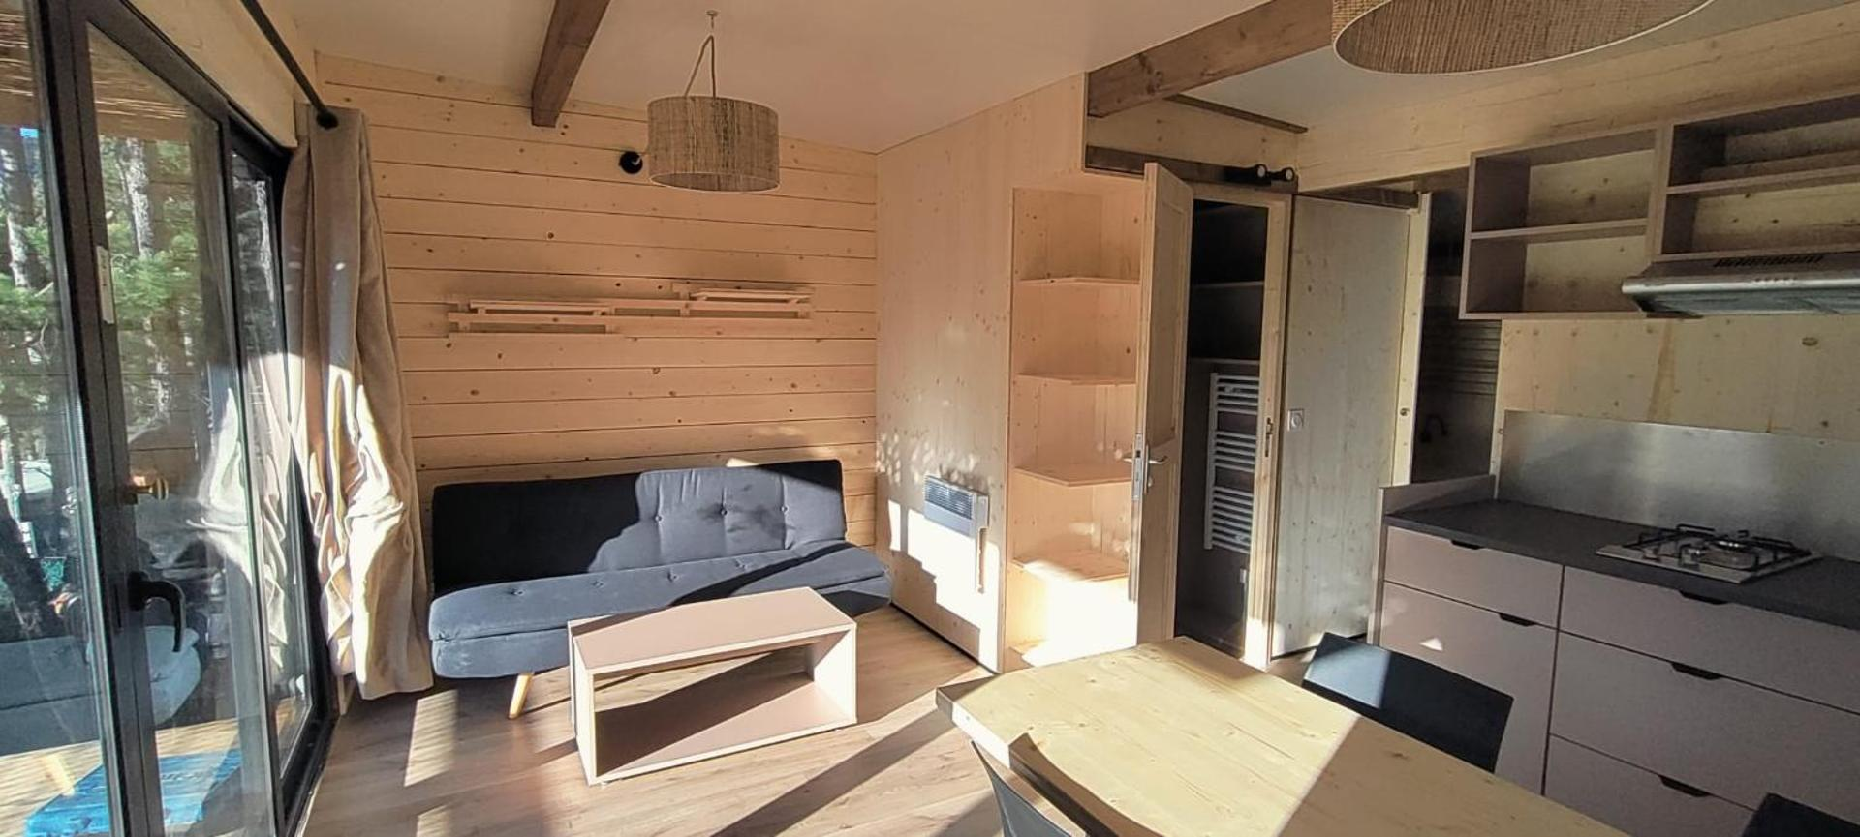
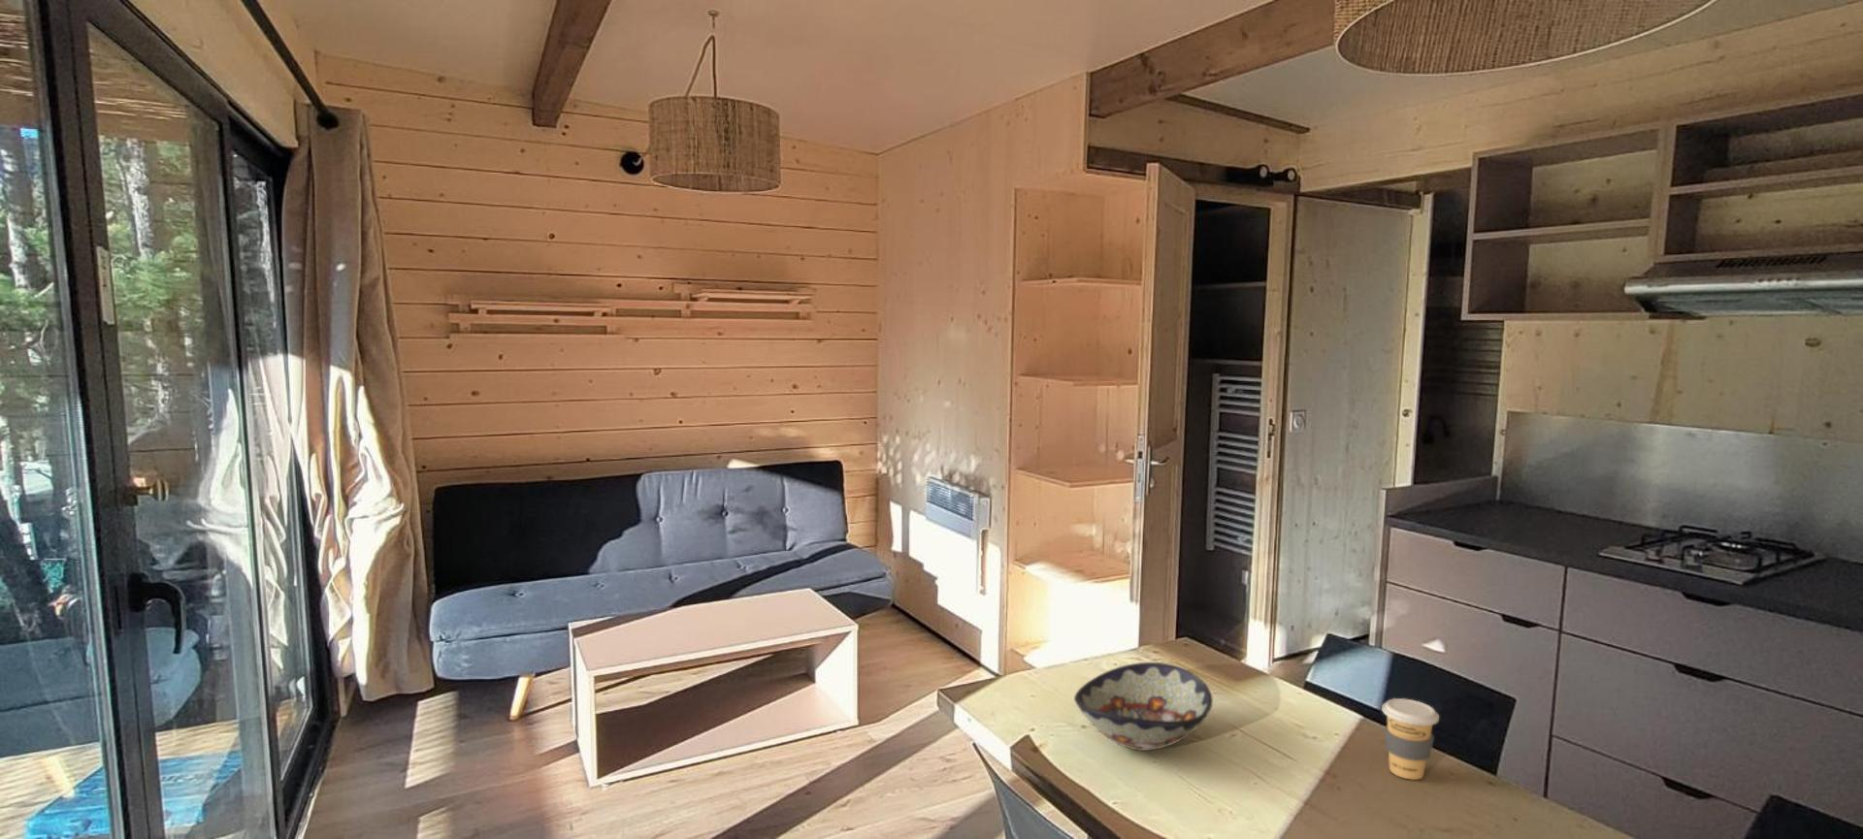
+ coffee cup (1408, 739)
+ decorative bowl (1142, 713)
